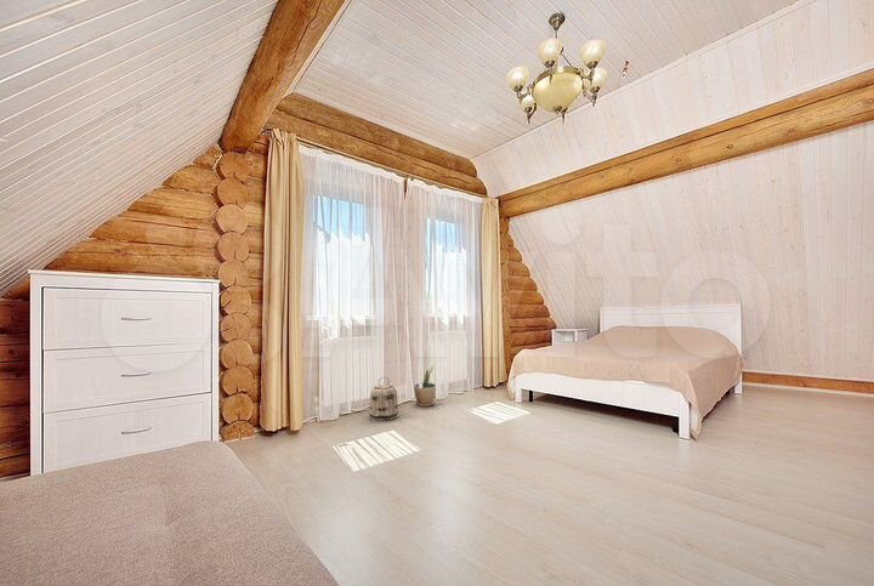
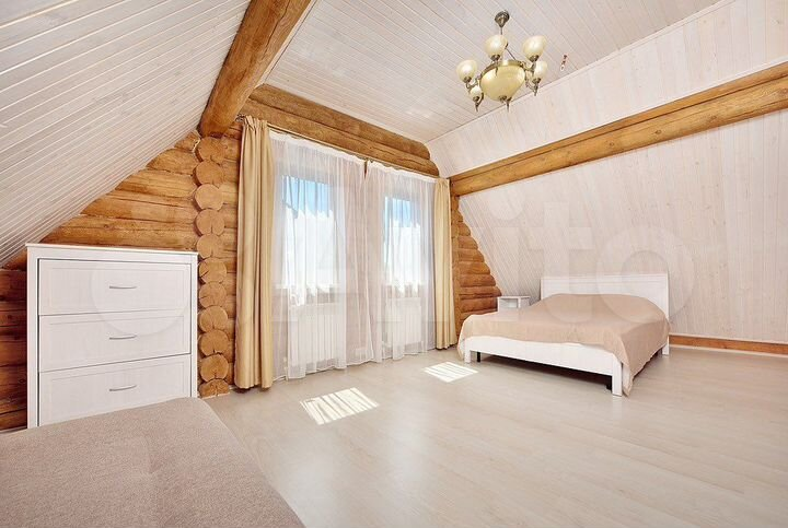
- basket (384, 396)
- potted plant (424, 383)
